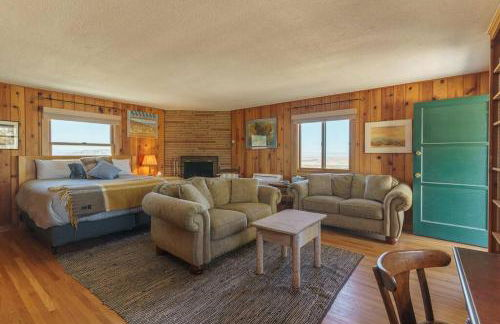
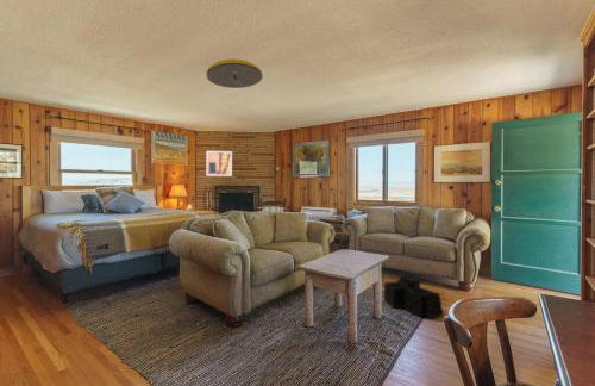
+ wall art (219, 163)
+ storage bin (413, 294)
+ ceiling light (234, 71)
